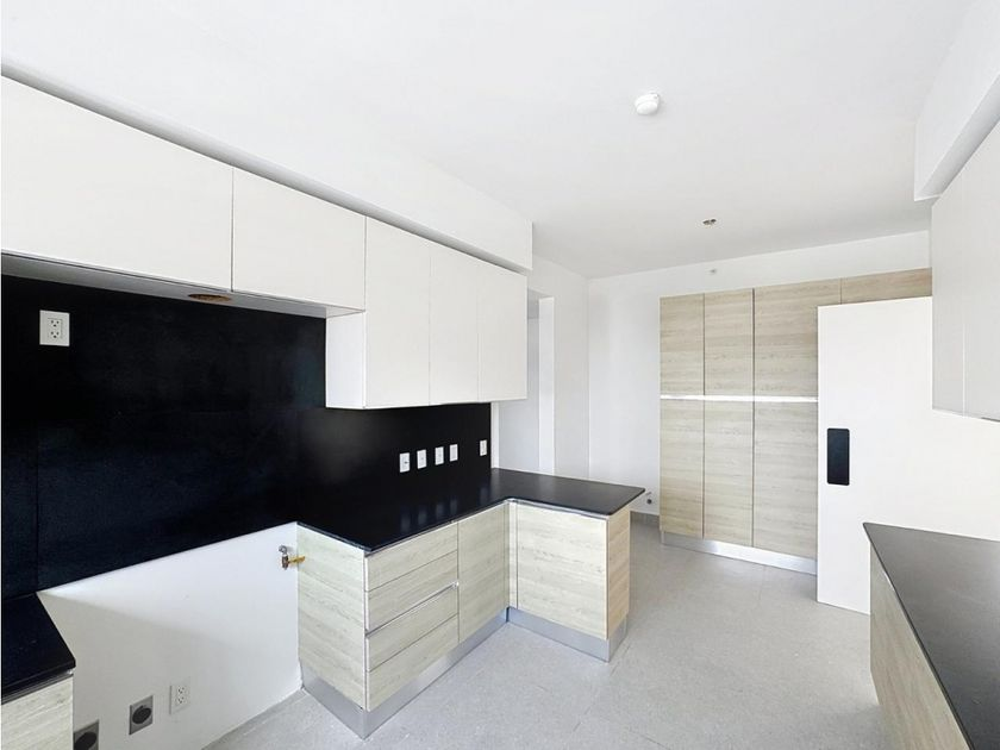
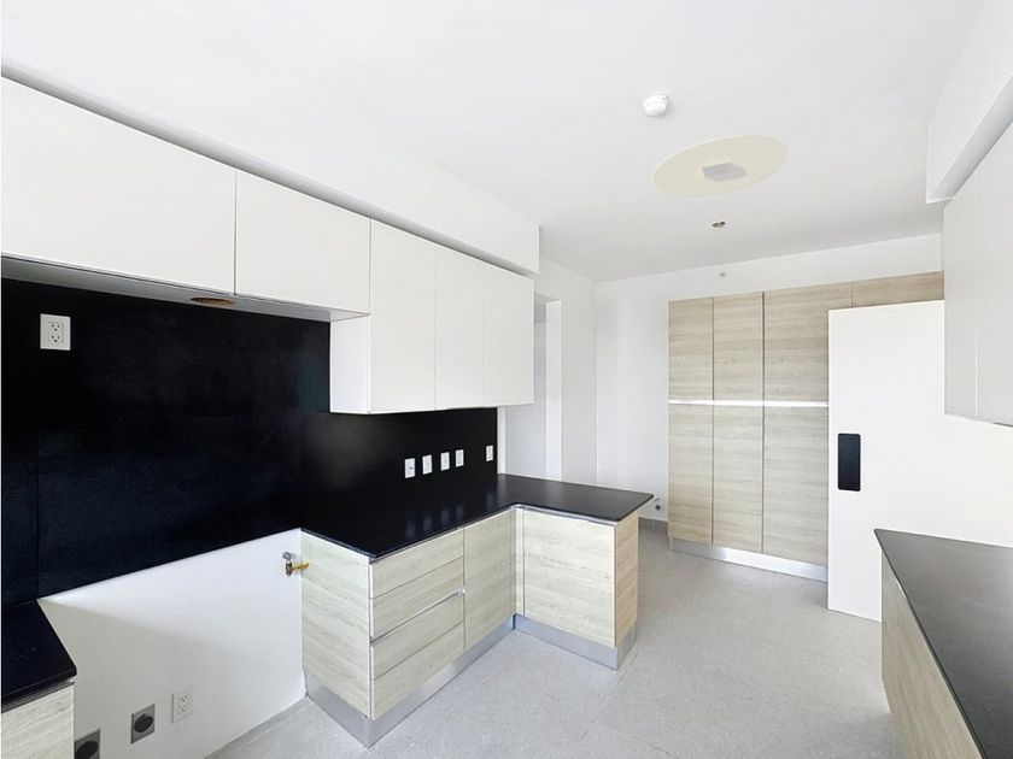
+ ceiling light (715, 164)
